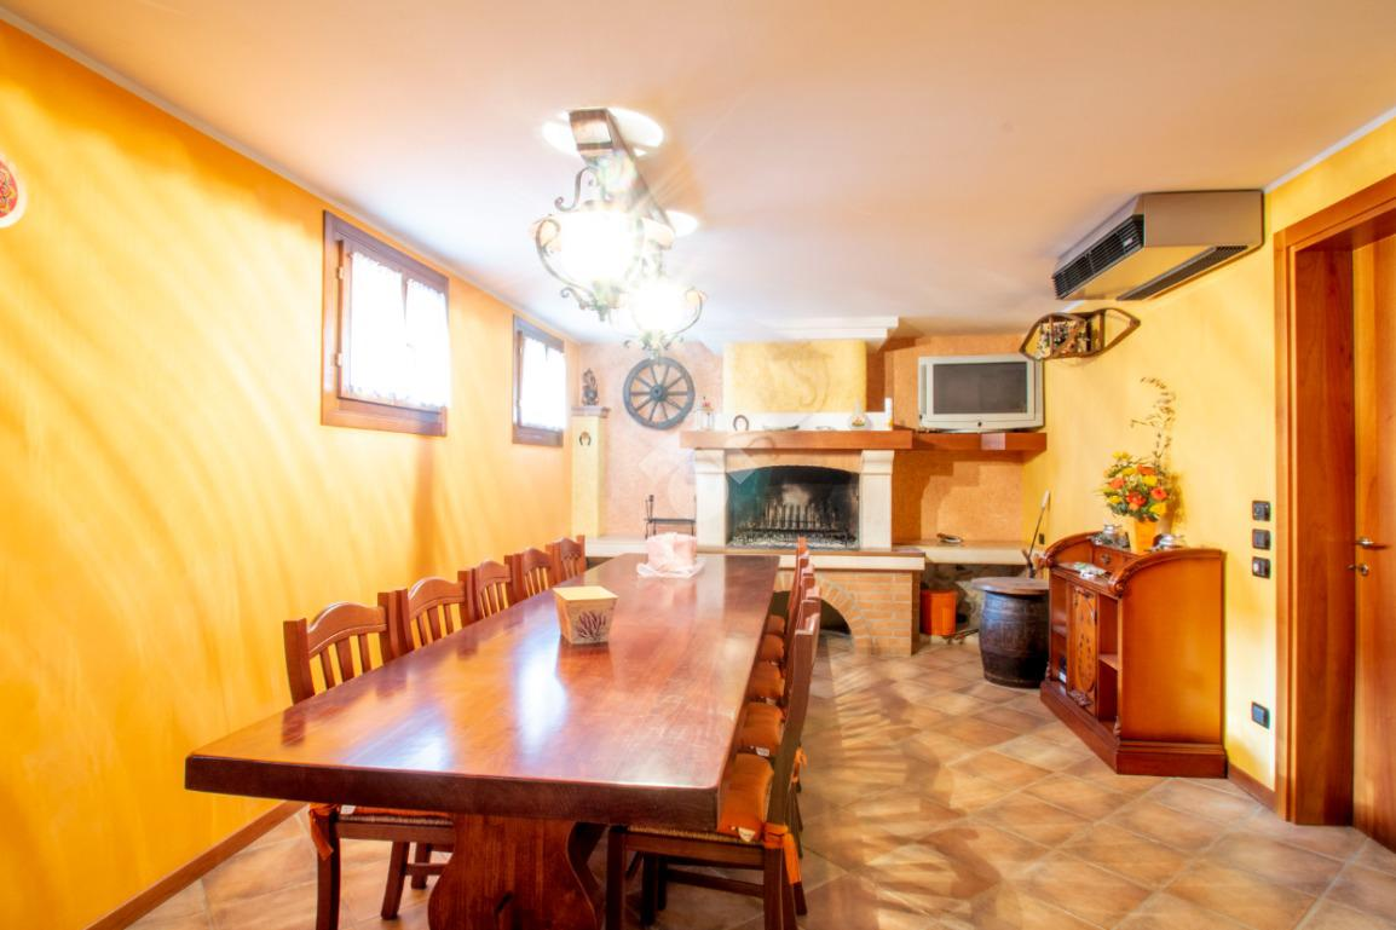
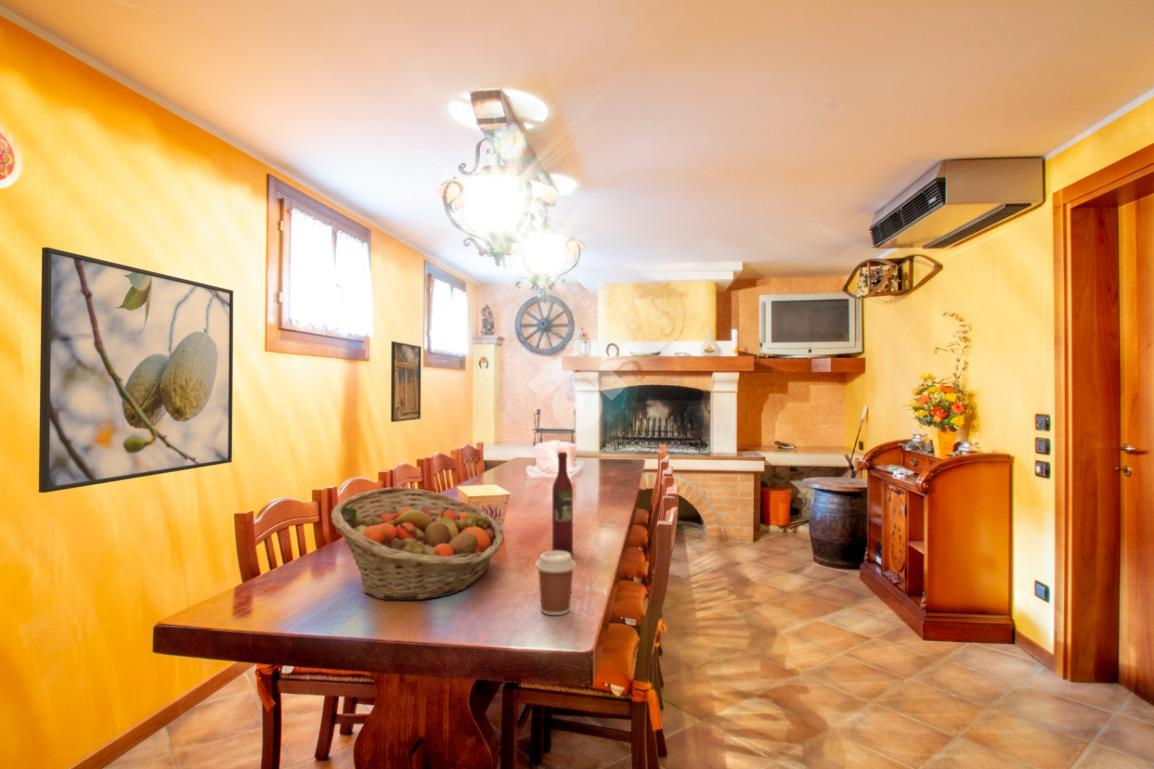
+ coffee cup (555, 582)
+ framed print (153, 373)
+ wine bottle (562, 502)
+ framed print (406, 382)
+ fruit basket (422, 536)
